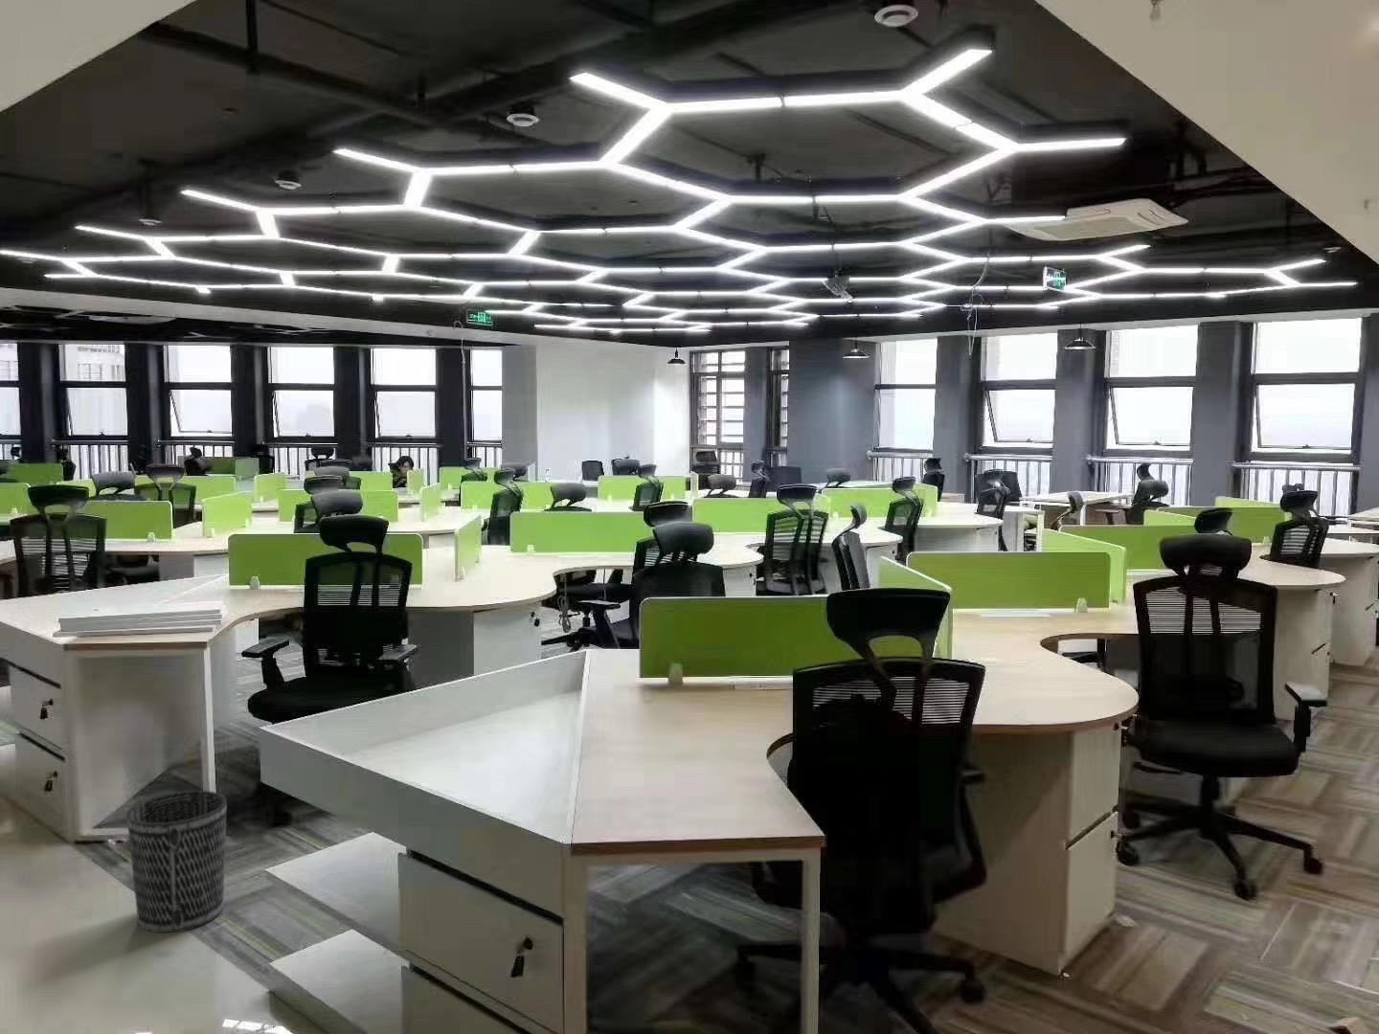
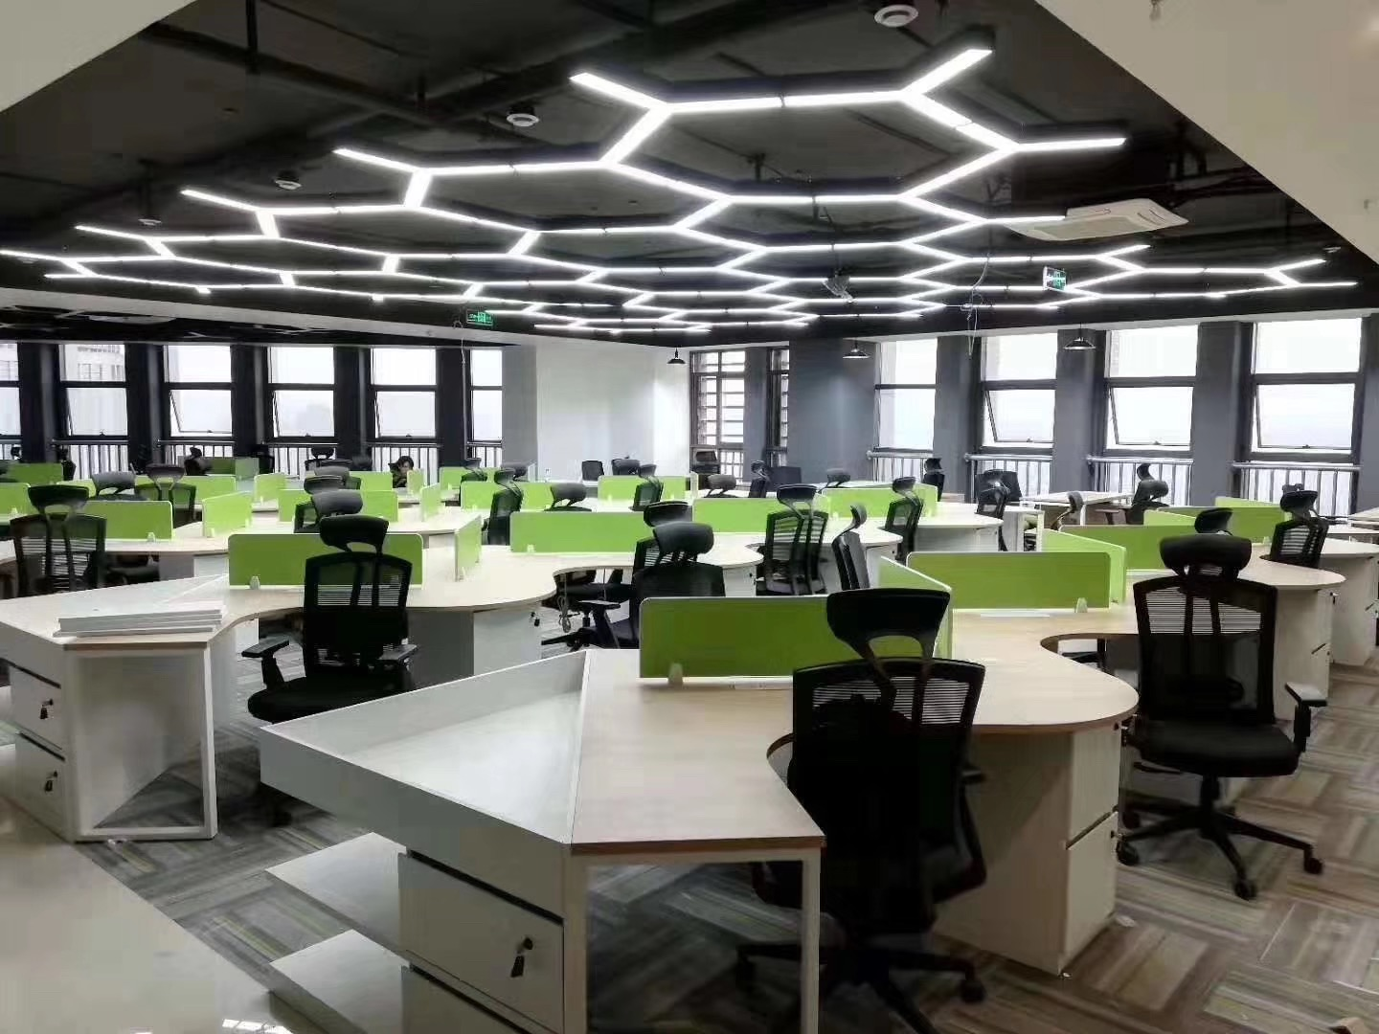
- wastebasket (179, 860)
